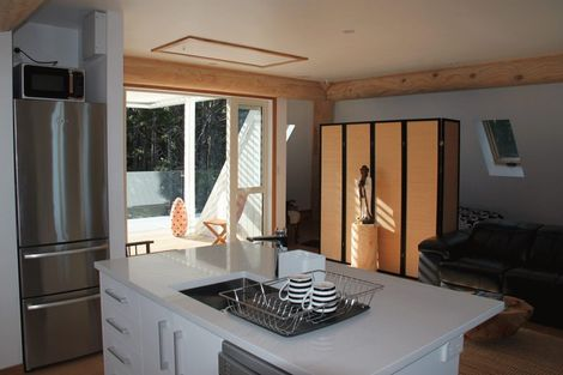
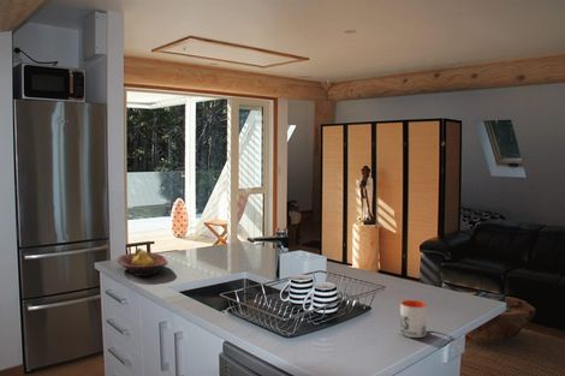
+ mug (415, 316)
+ fruit bowl (142, 259)
